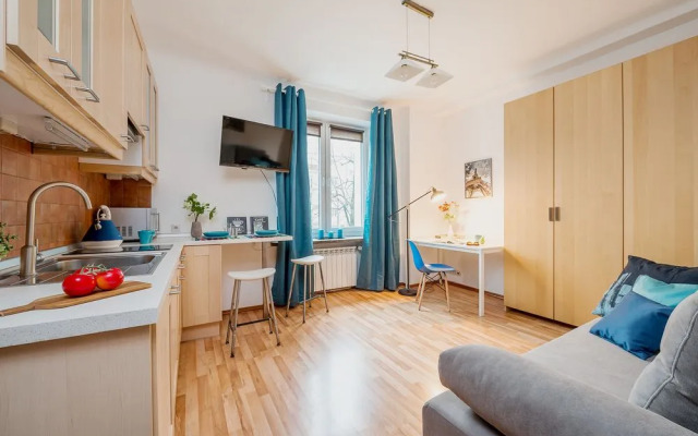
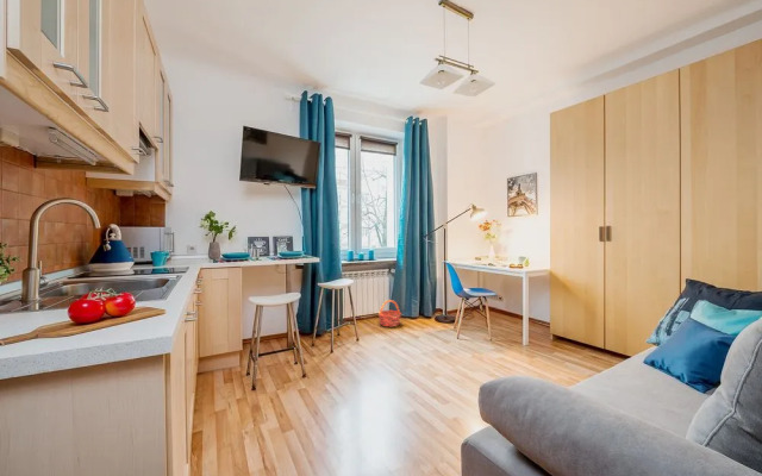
+ basket (389, 312)
